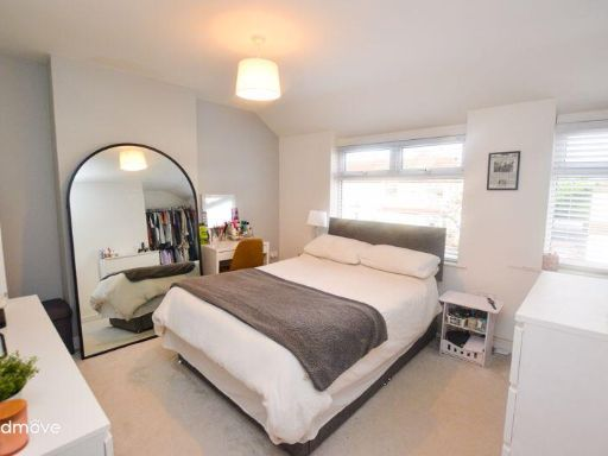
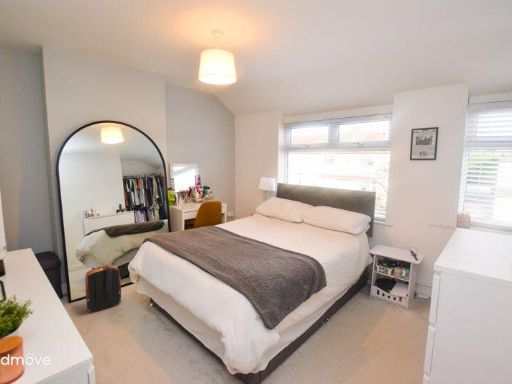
+ backpack (103, 284)
